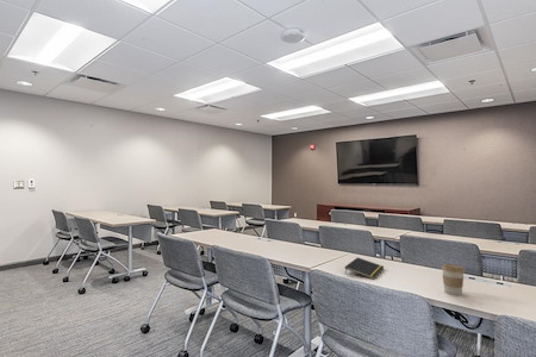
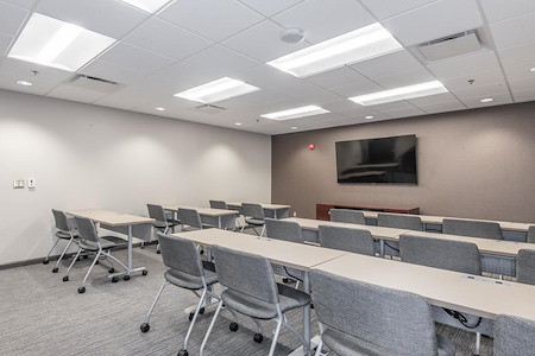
- coffee cup (453, 278)
- notepad (364, 267)
